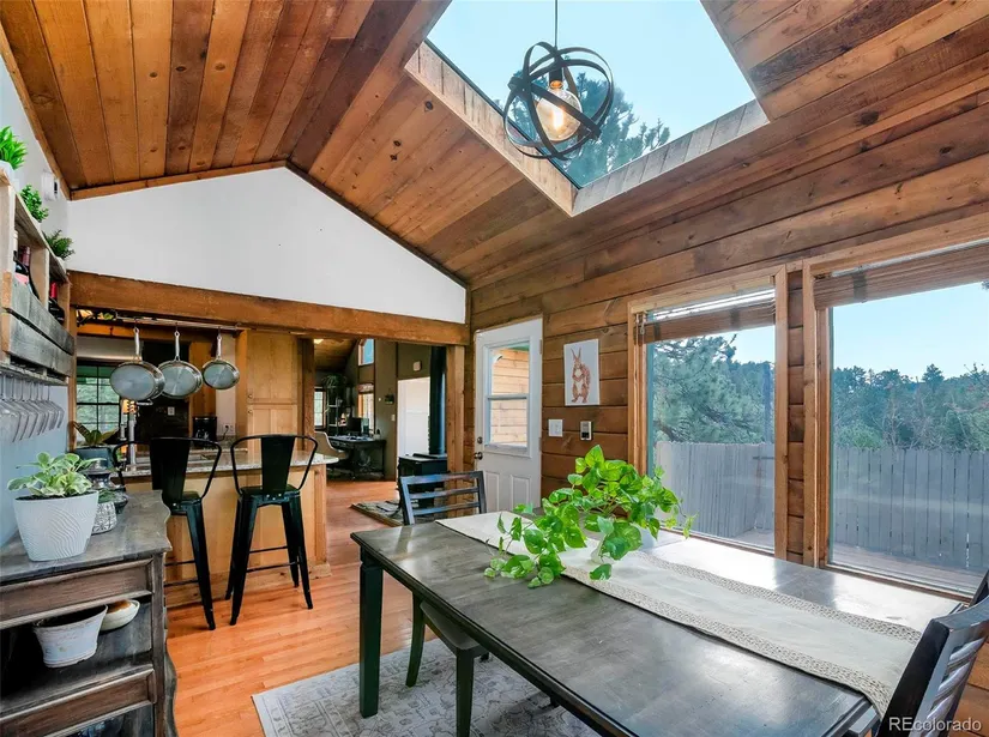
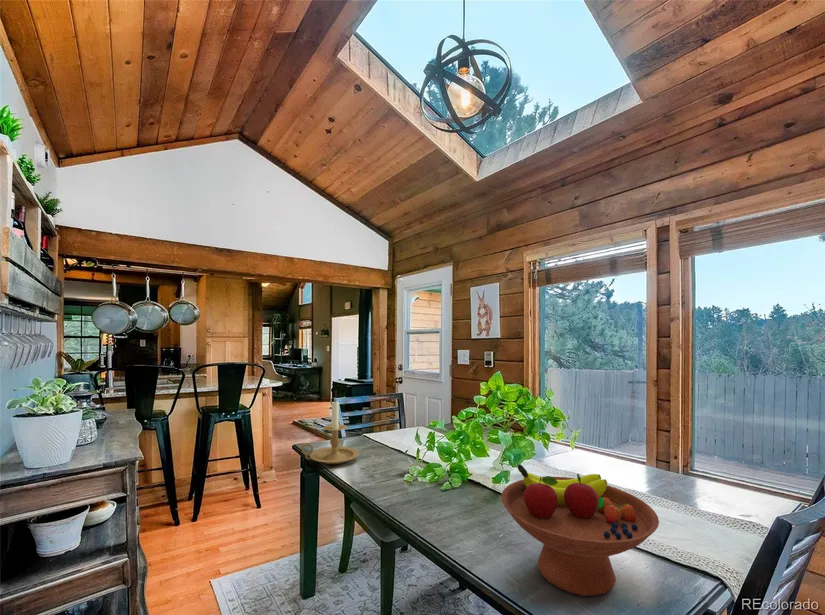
+ fruit bowl (575, 525)
+ candle holder (334, 429)
